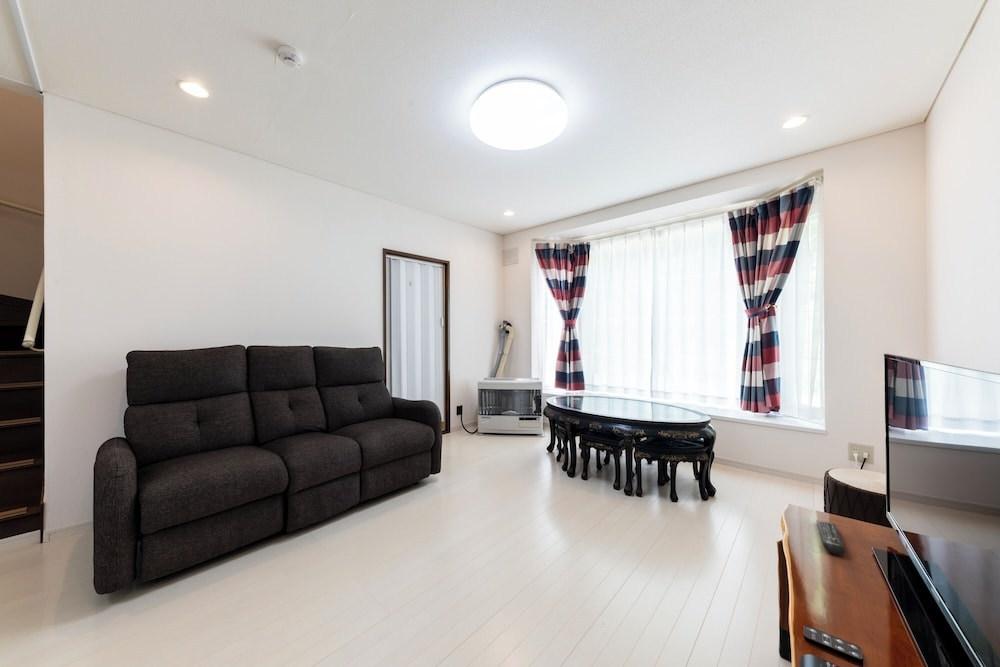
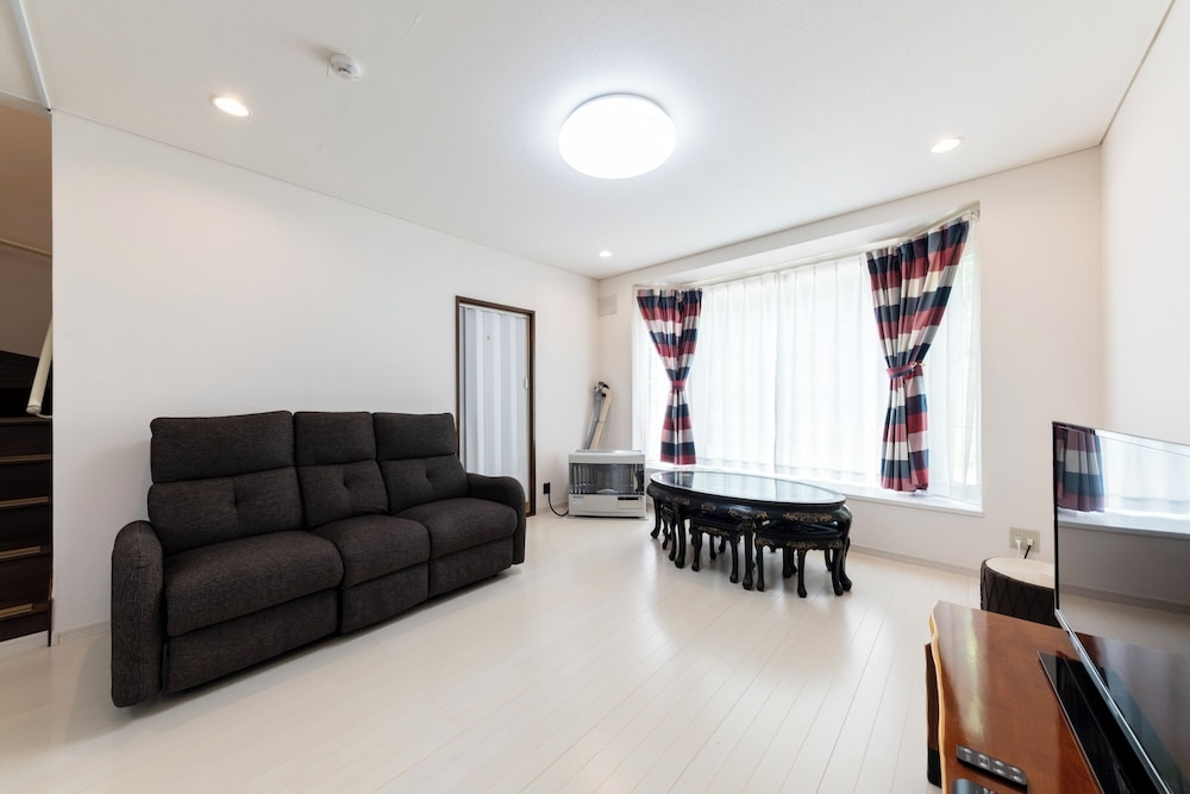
- remote control (829, 535)
